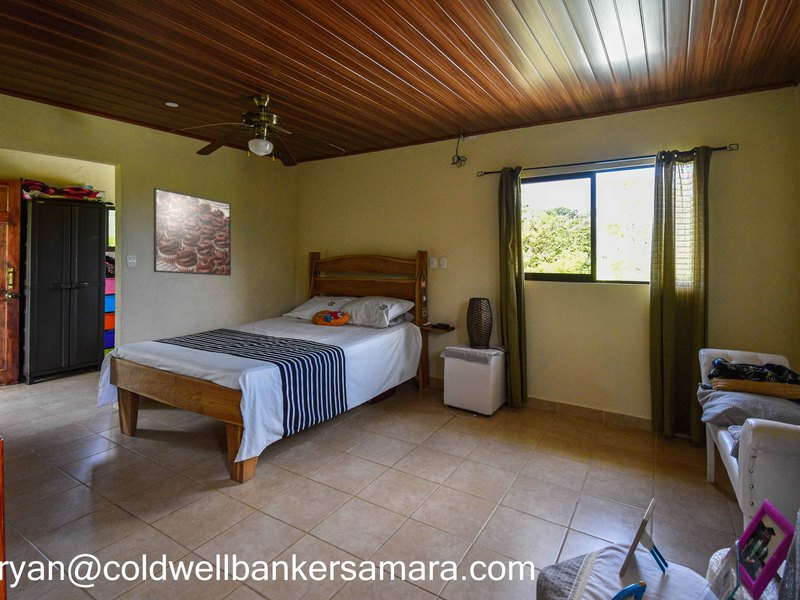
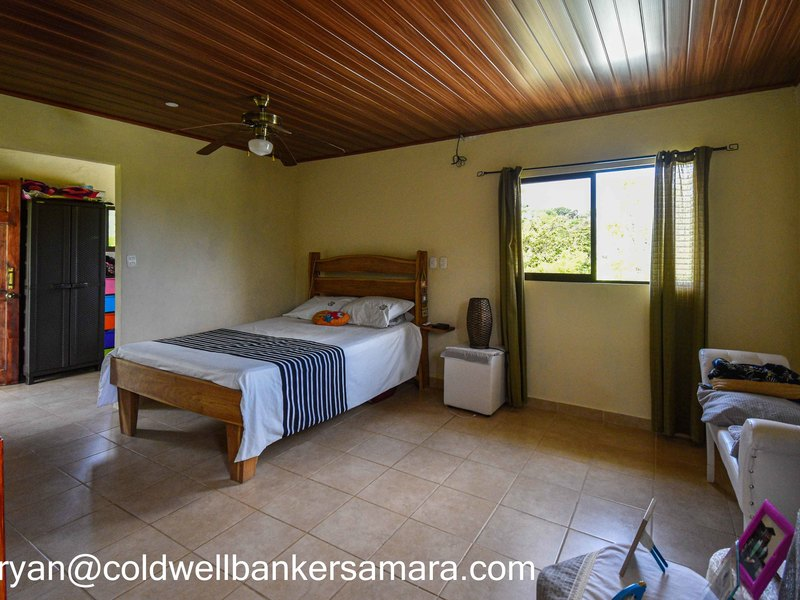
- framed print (195, 235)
